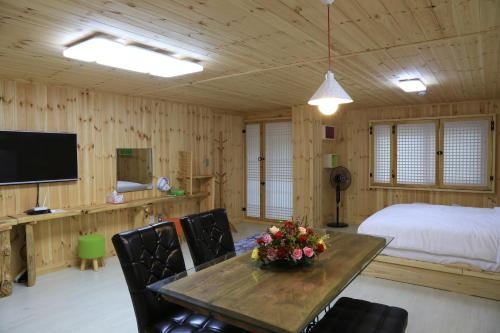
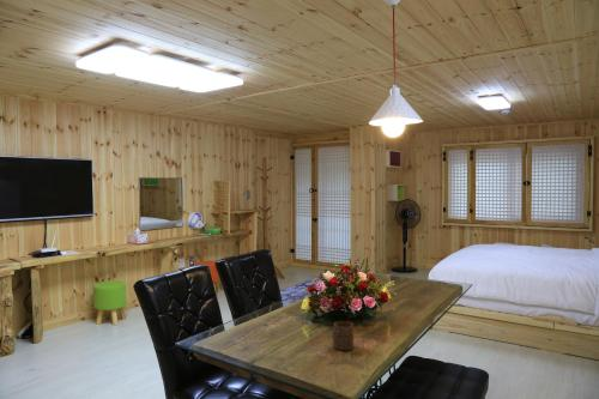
+ cup (343, 334)
